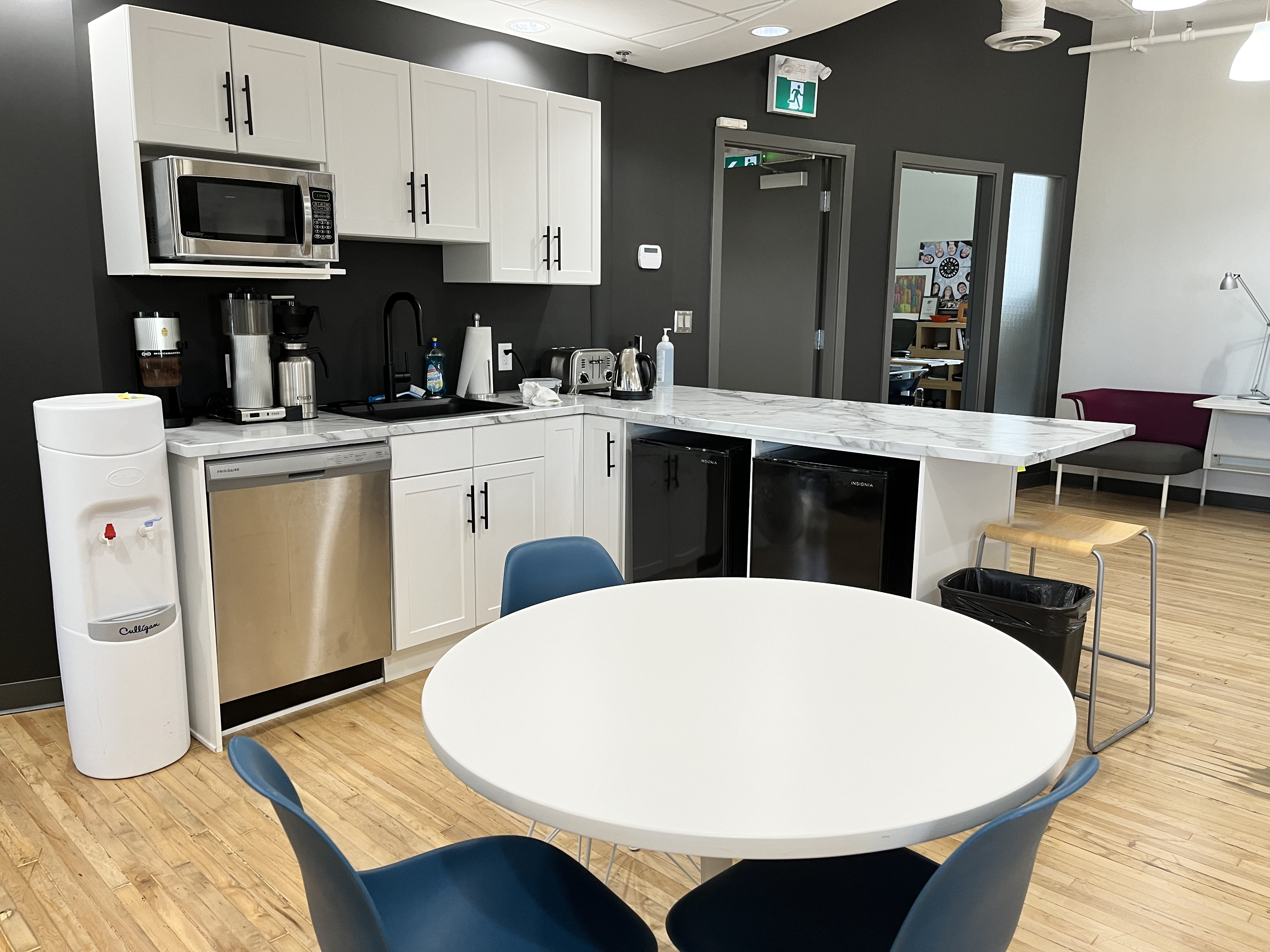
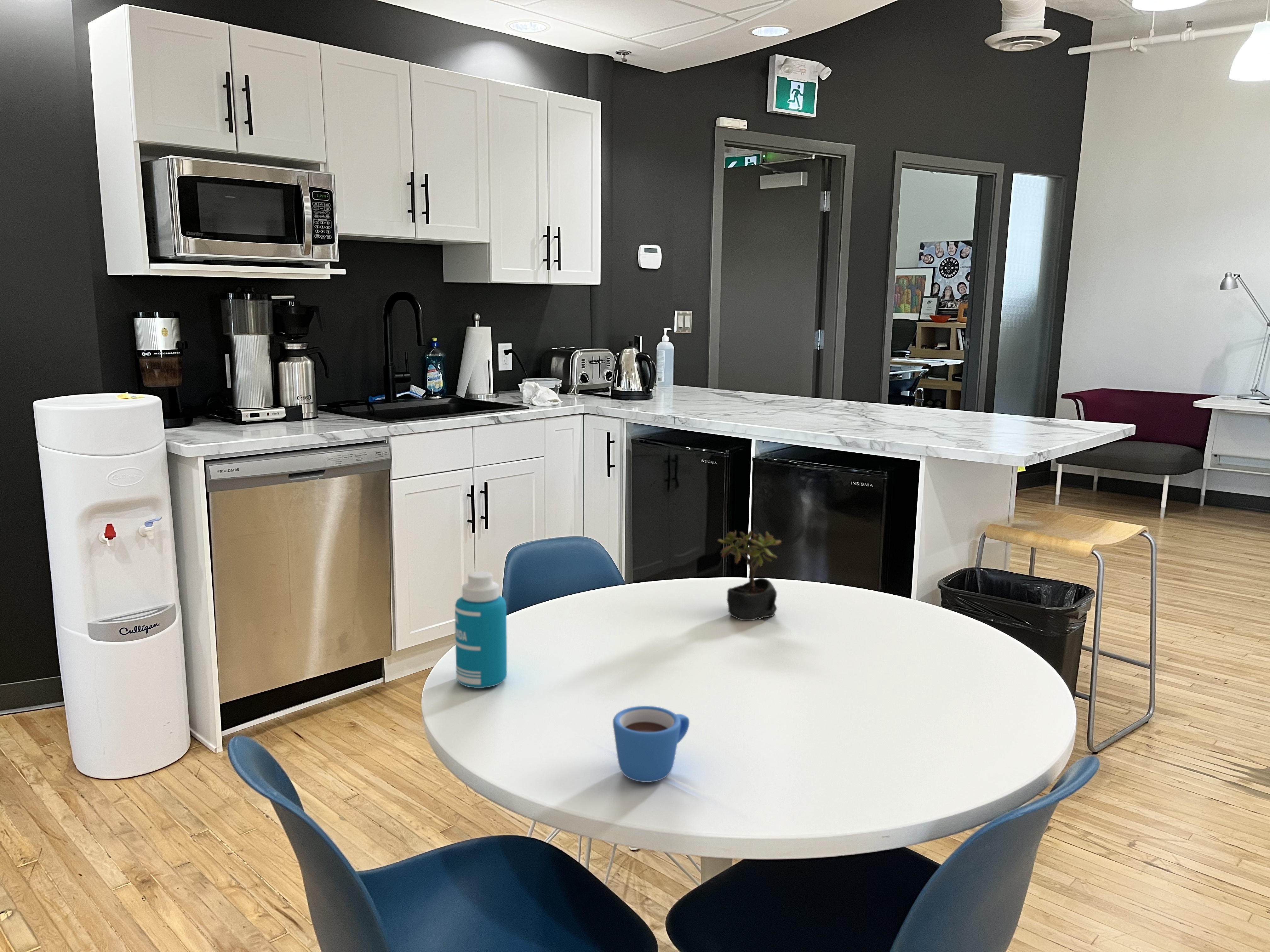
+ succulent plant (754, 572)
+ bottle (481, 628)
+ mug (655, 743)
